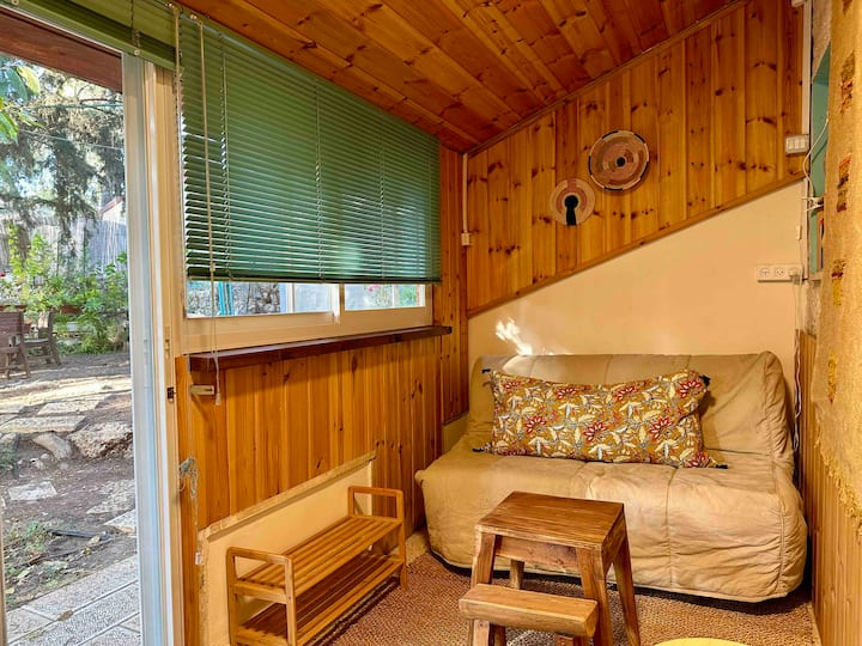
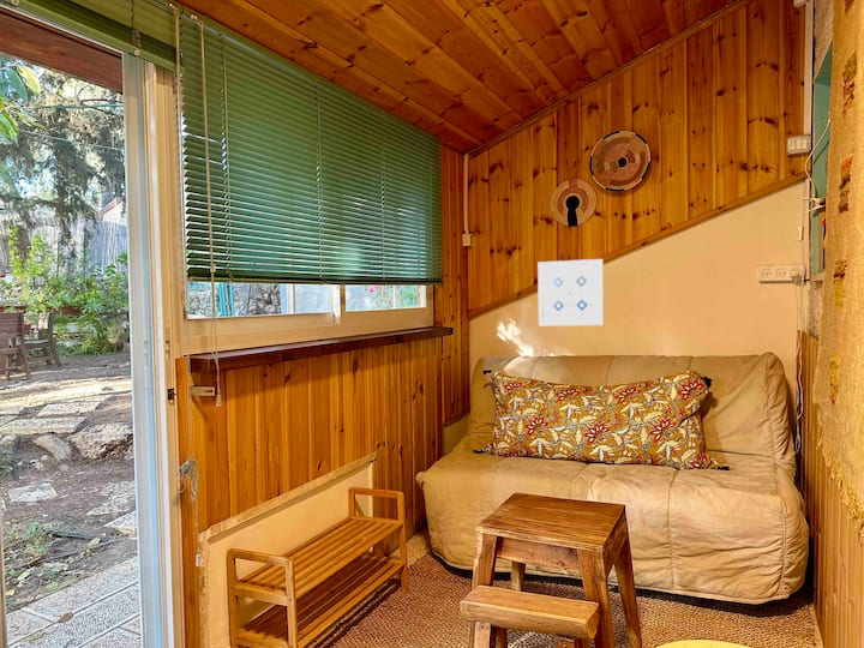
+ wall art (570, 293)
